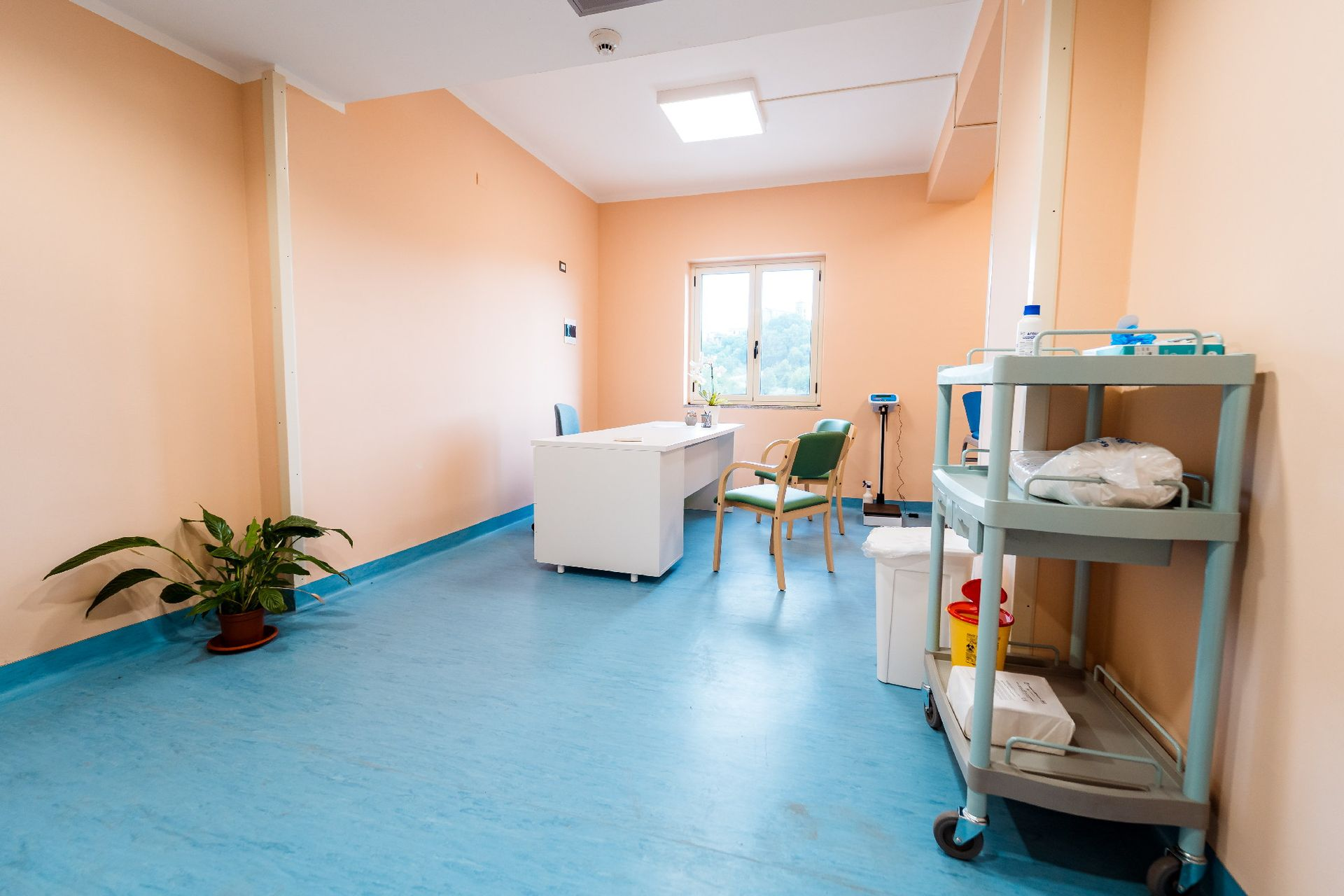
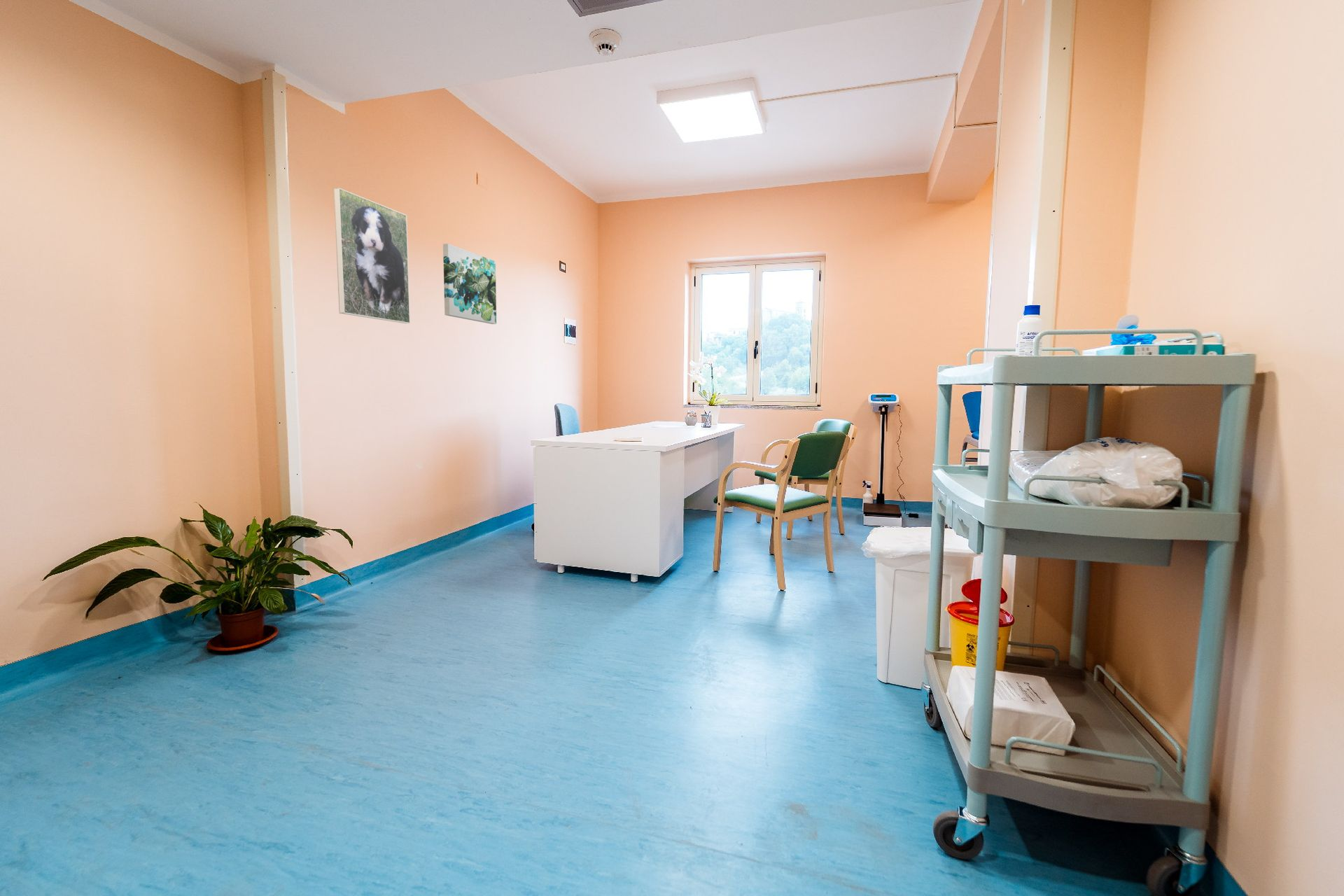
+ wall art (471, 286)
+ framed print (374, 261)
